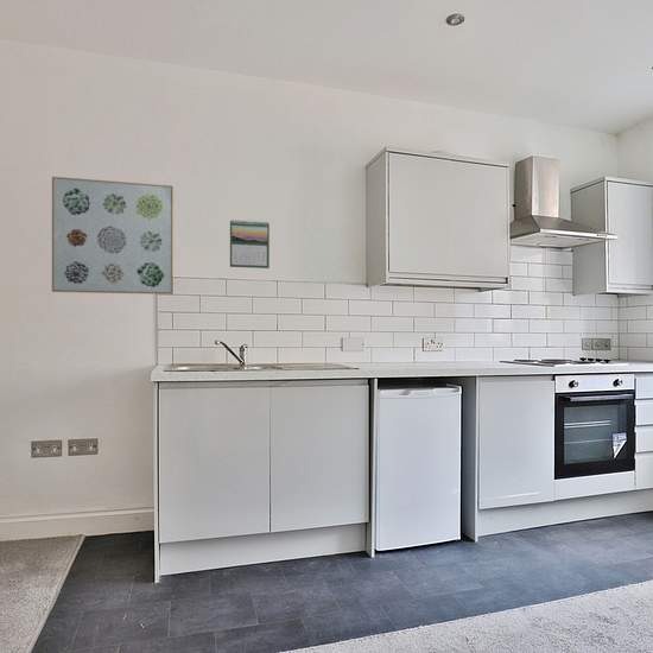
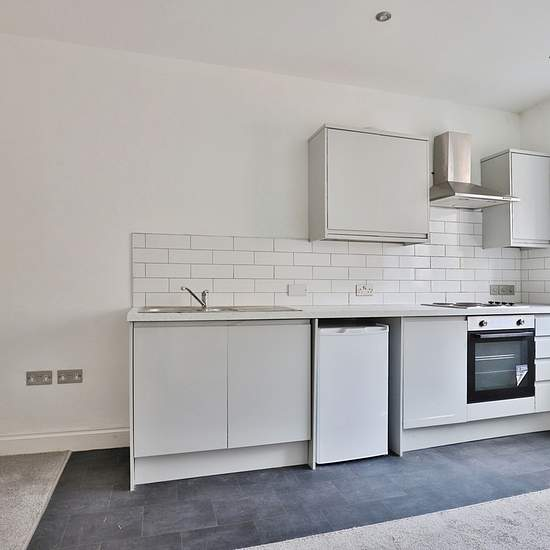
- calendar (249, 243)
- wall art (114, 236)
